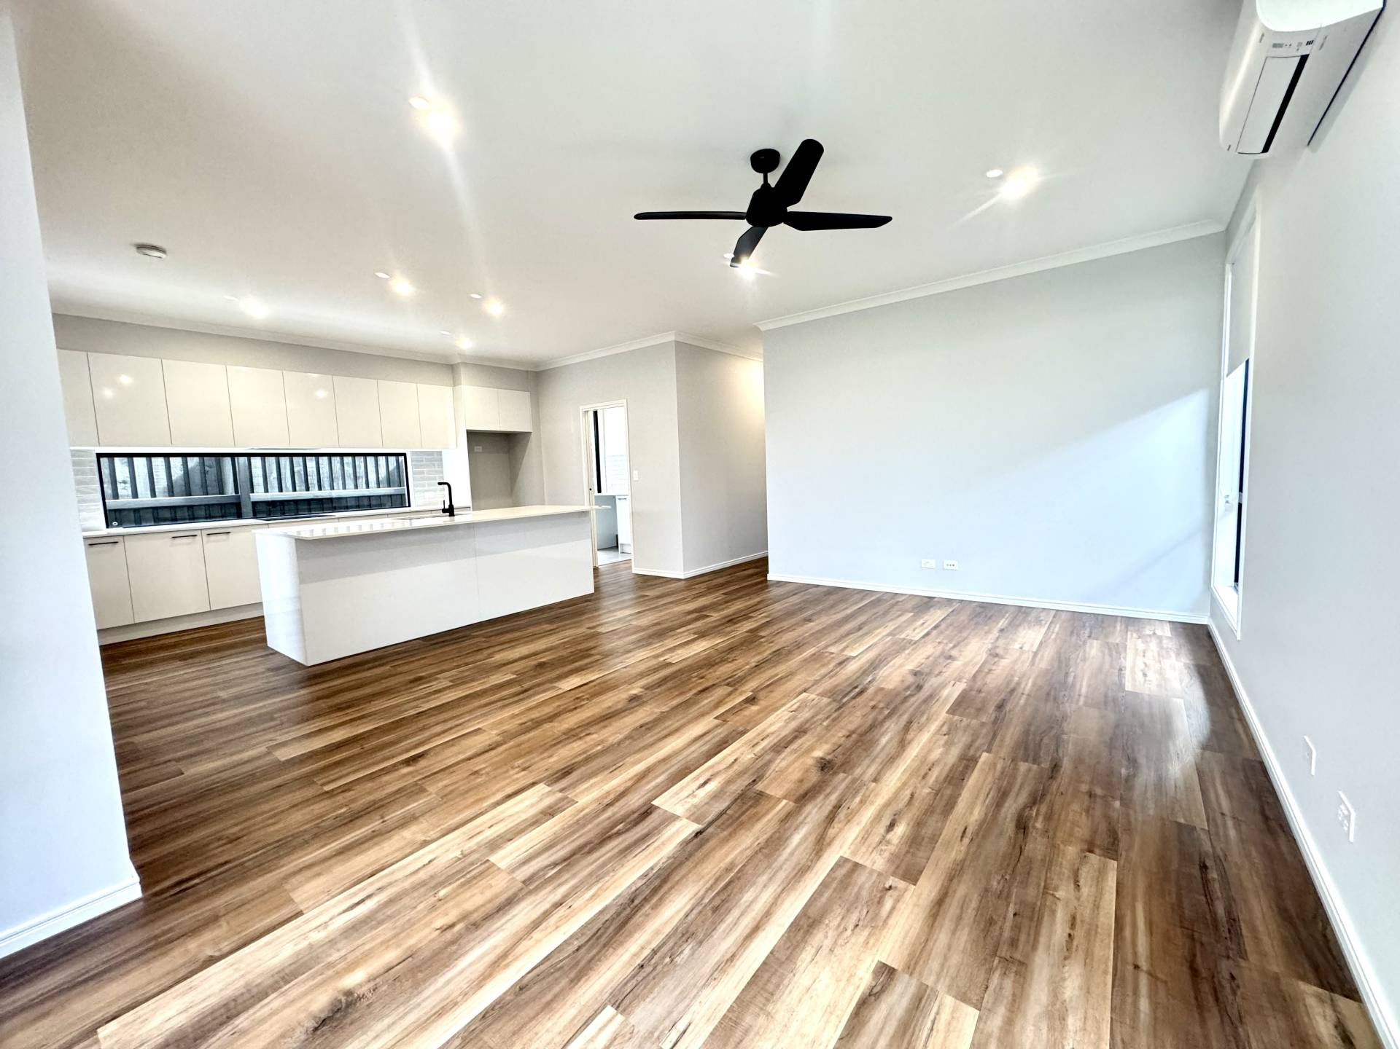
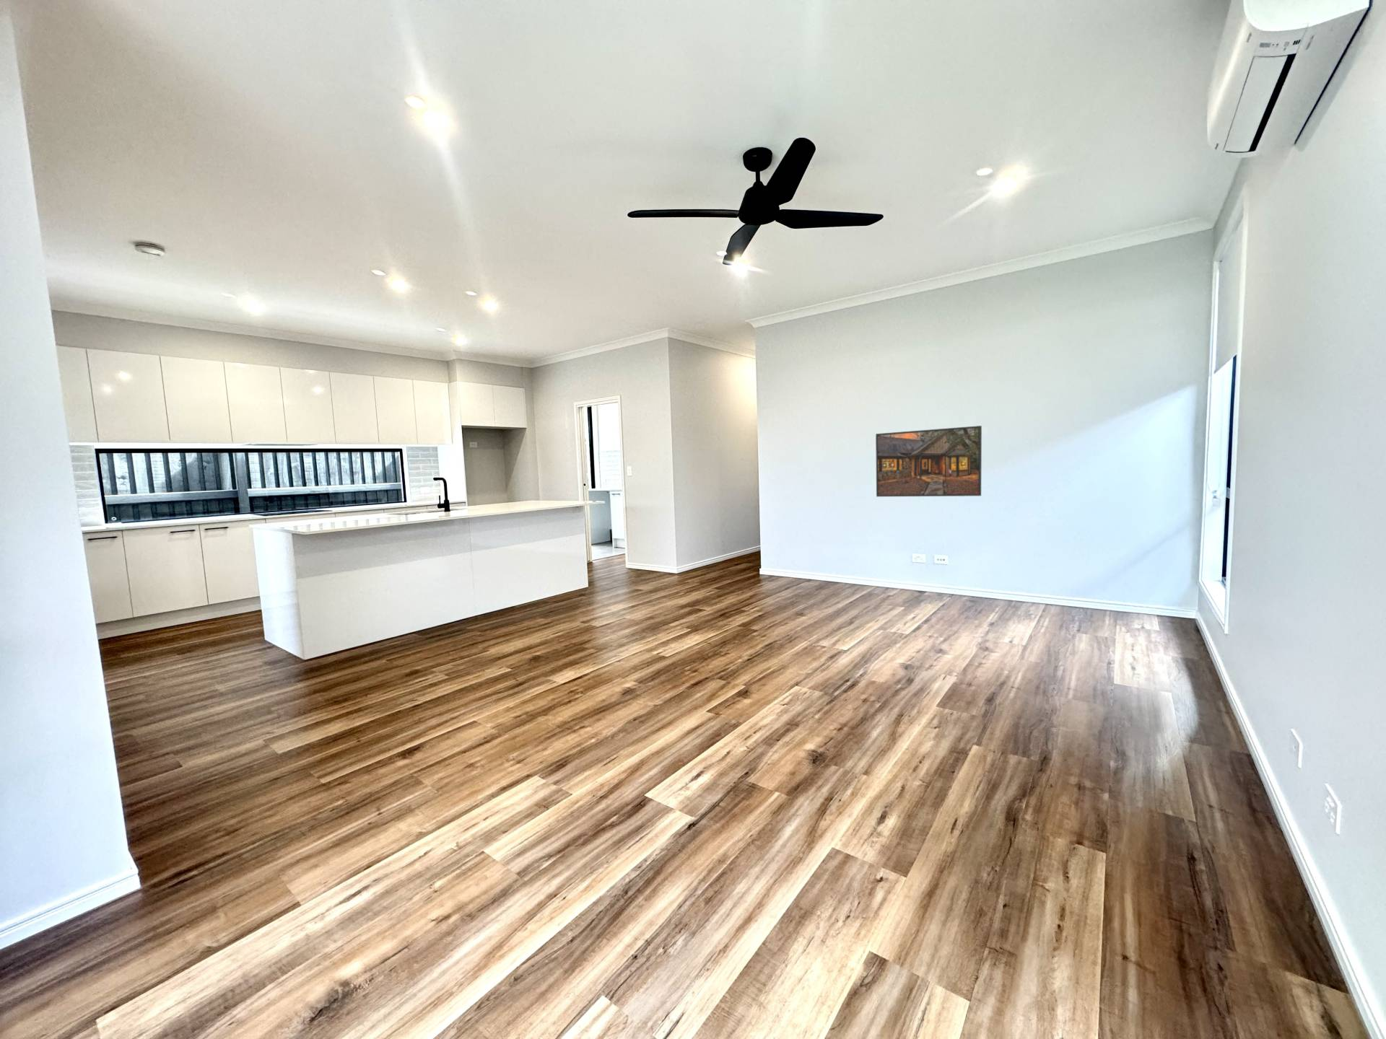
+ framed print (925, 463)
